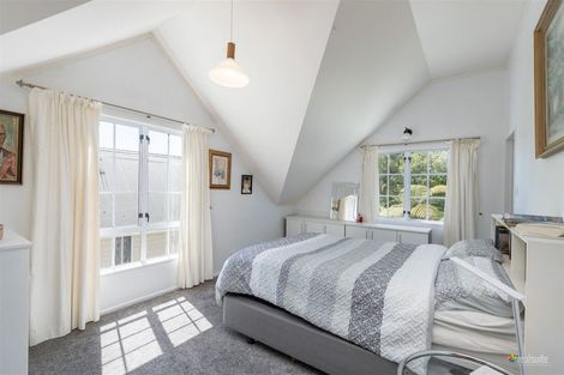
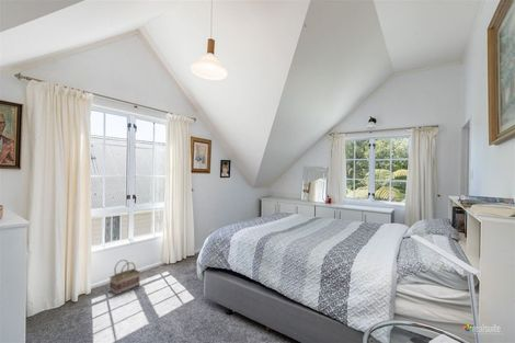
+ basket (125, 274)
